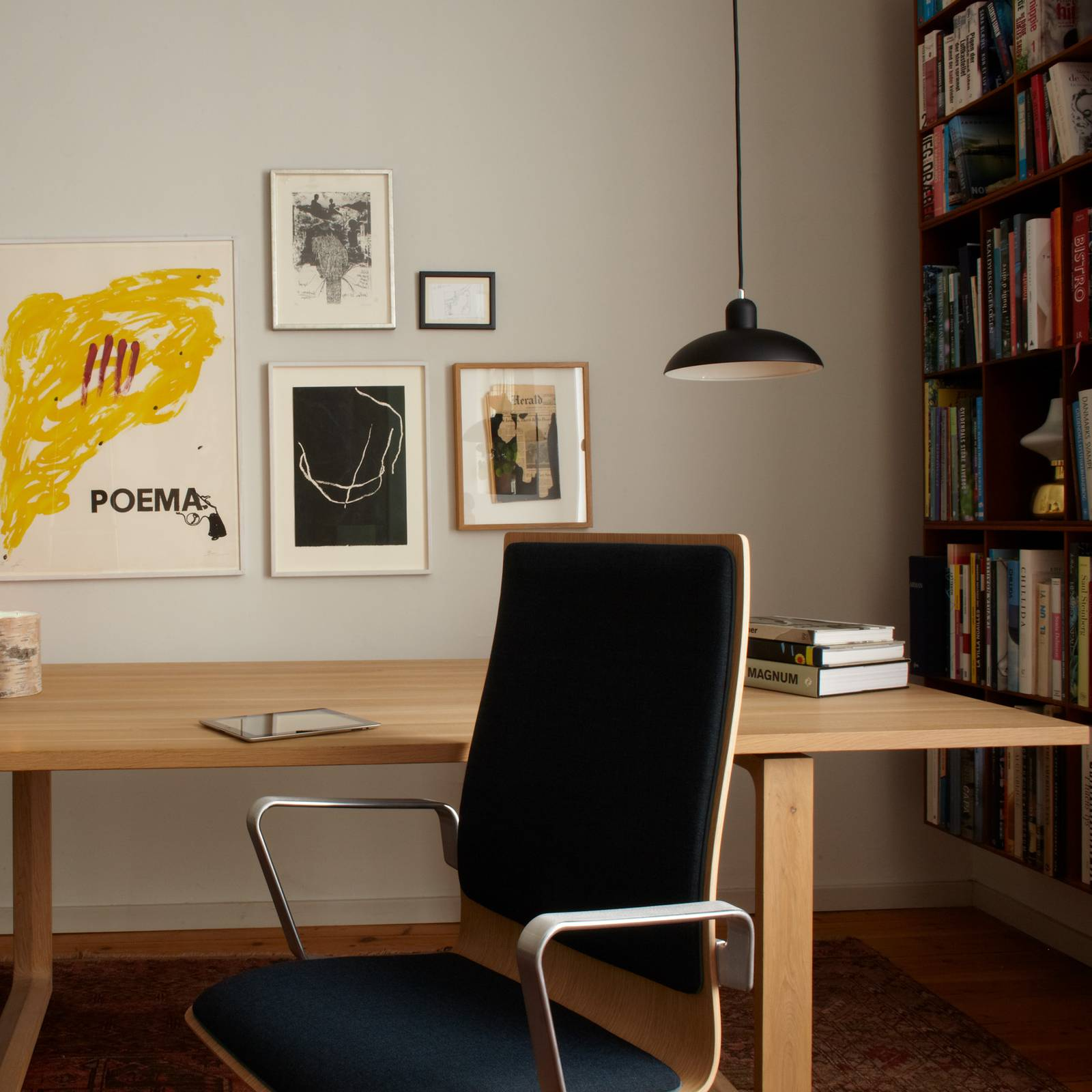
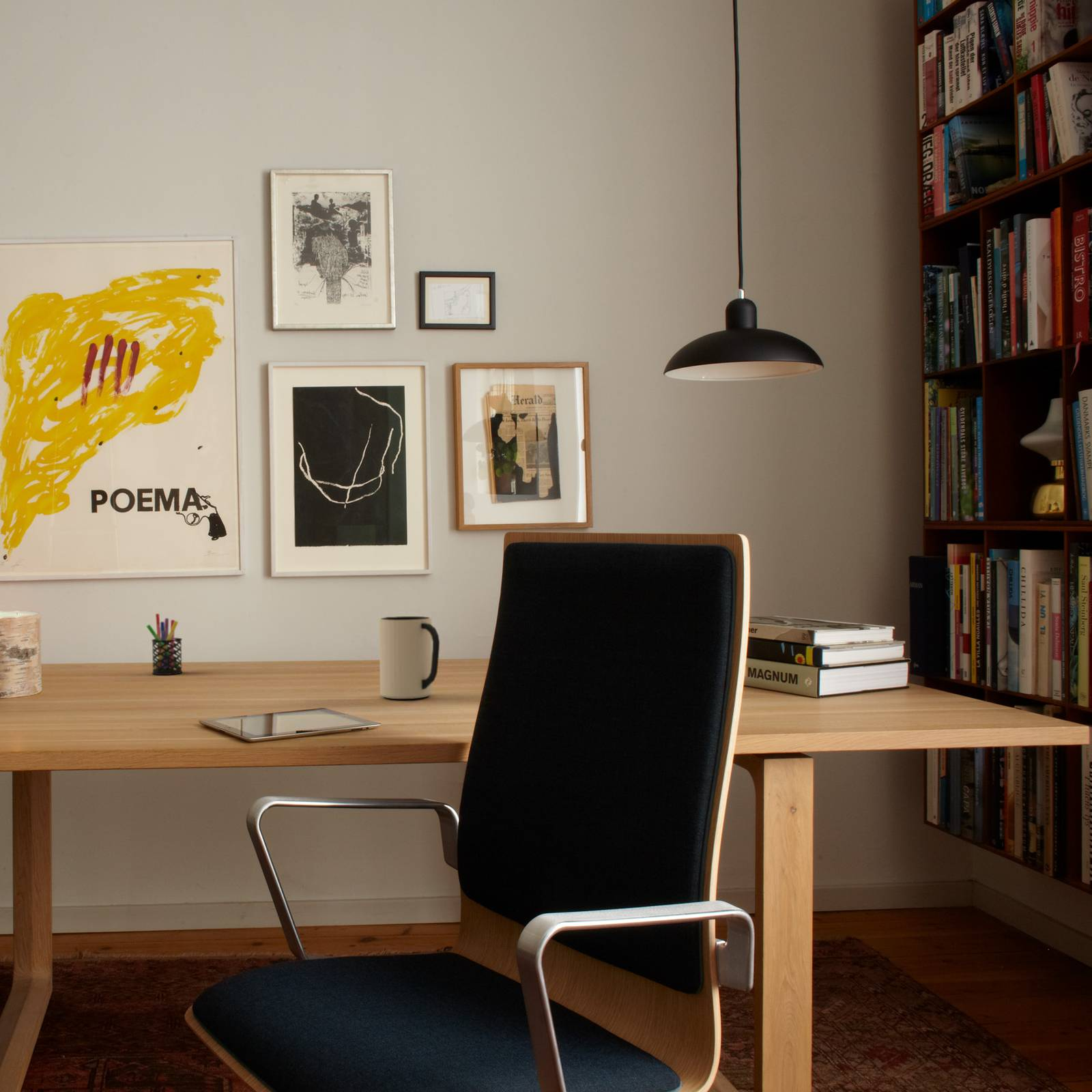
+ pen holder (162, 644)
+ pitcher (410, 657)
